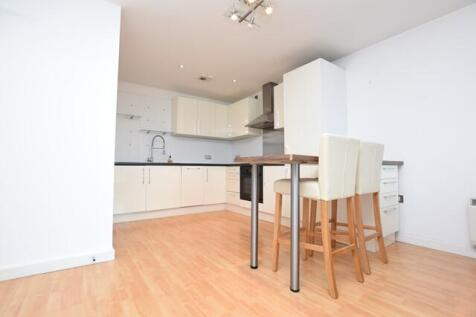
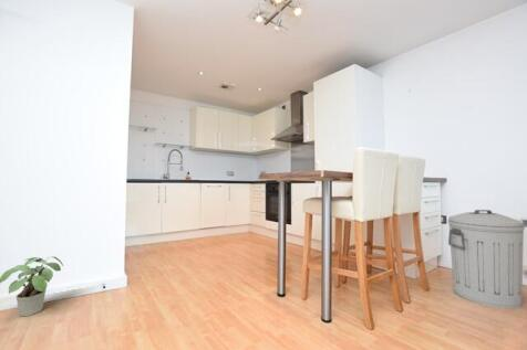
+ potted plant (31, 286)
+ trash can (484, 253)
